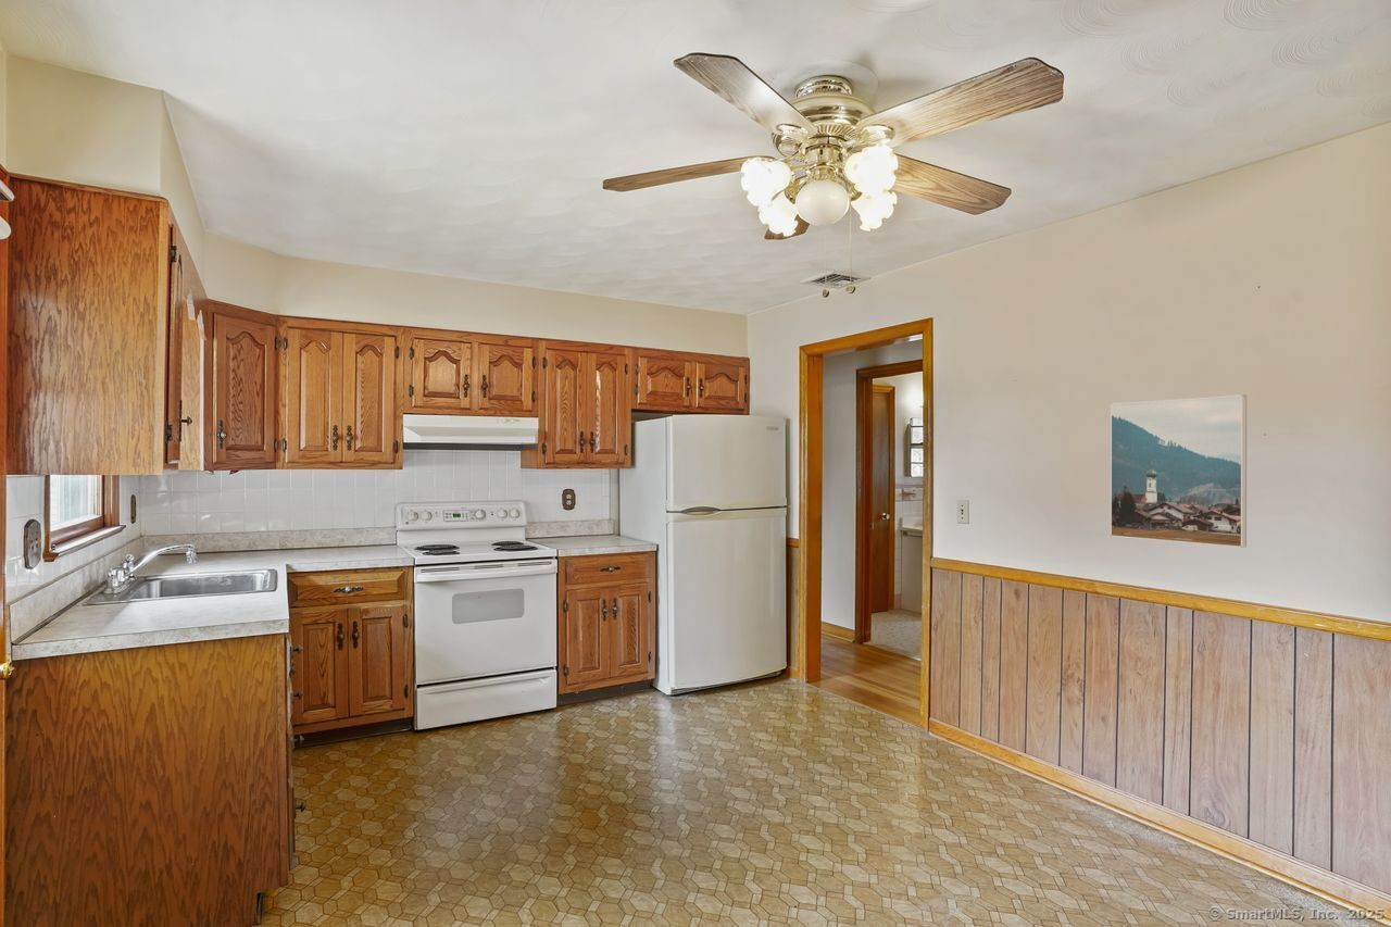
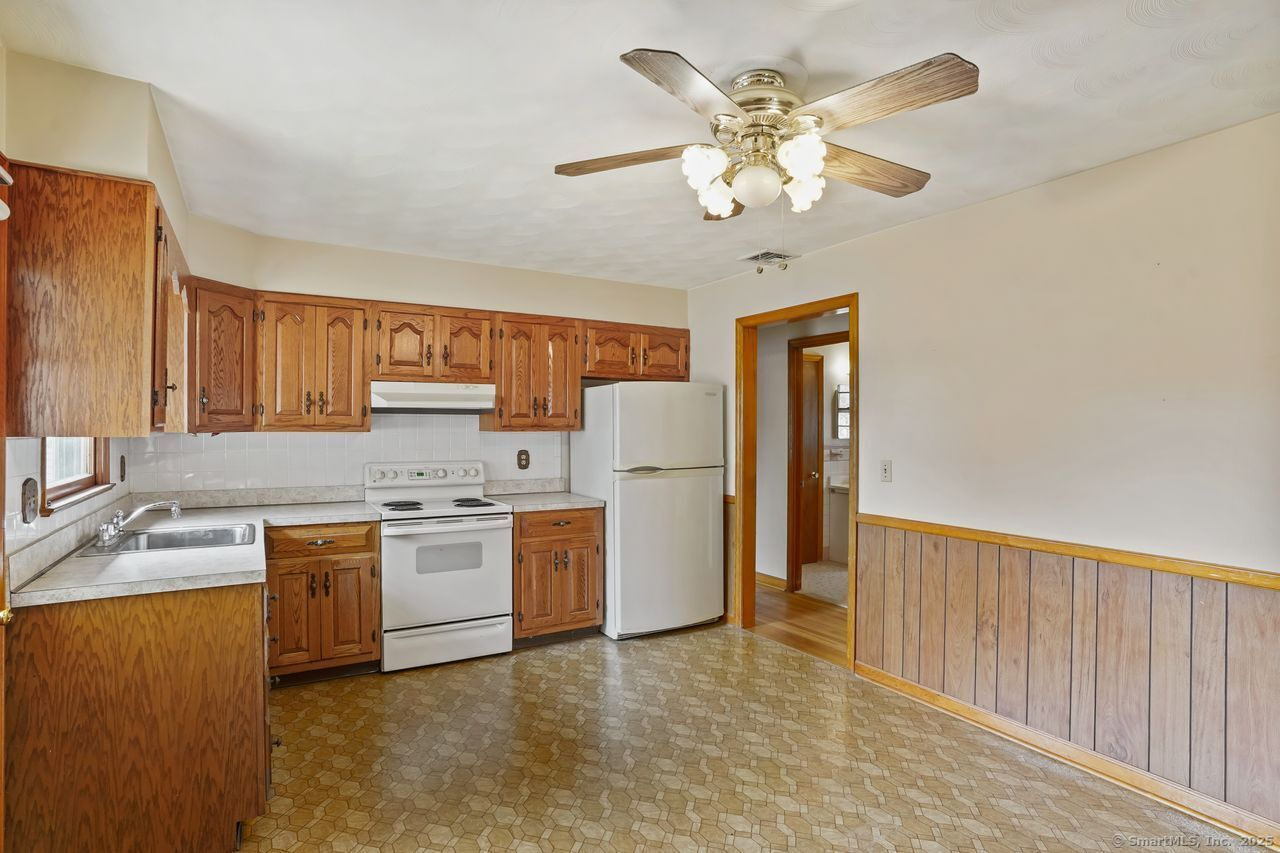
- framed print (1174, 469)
